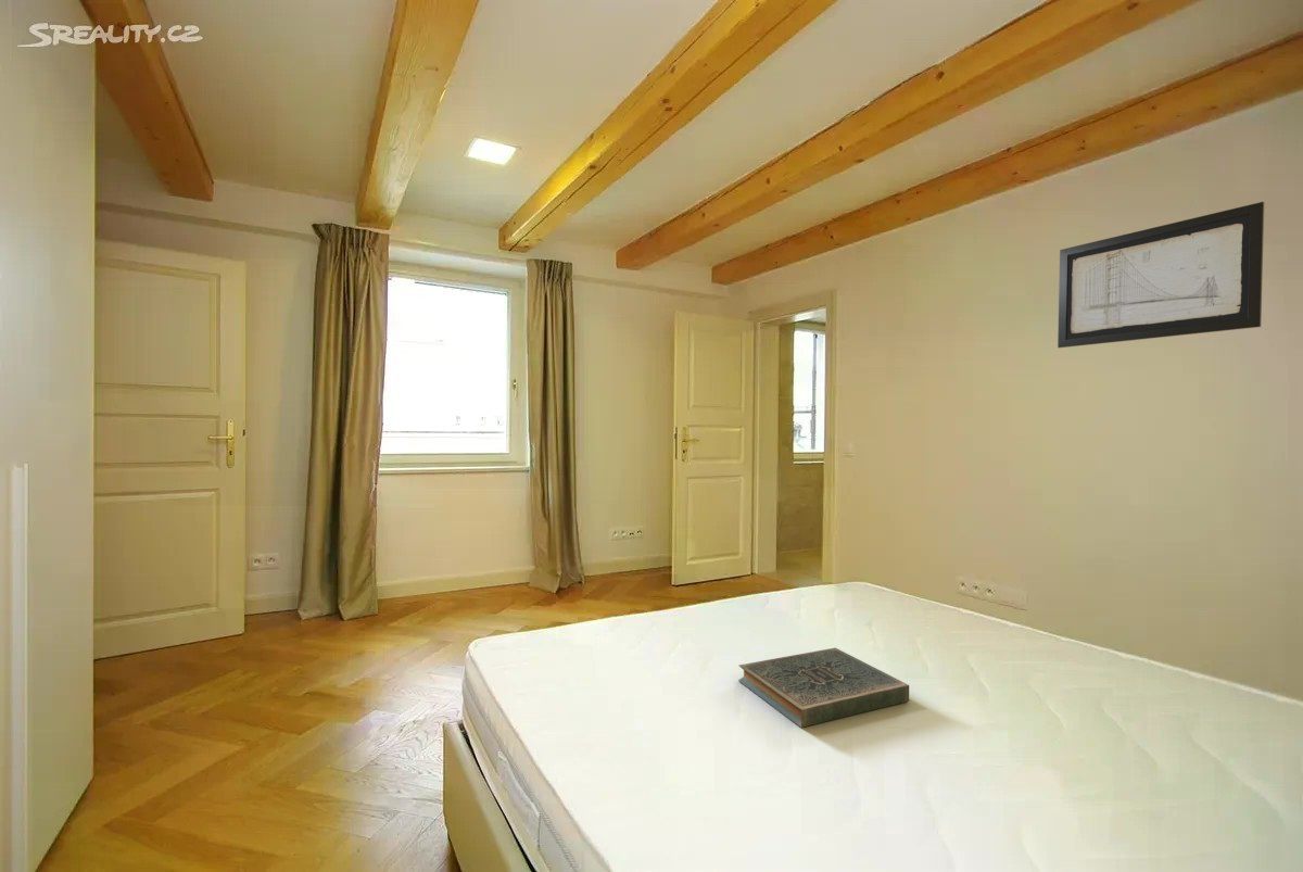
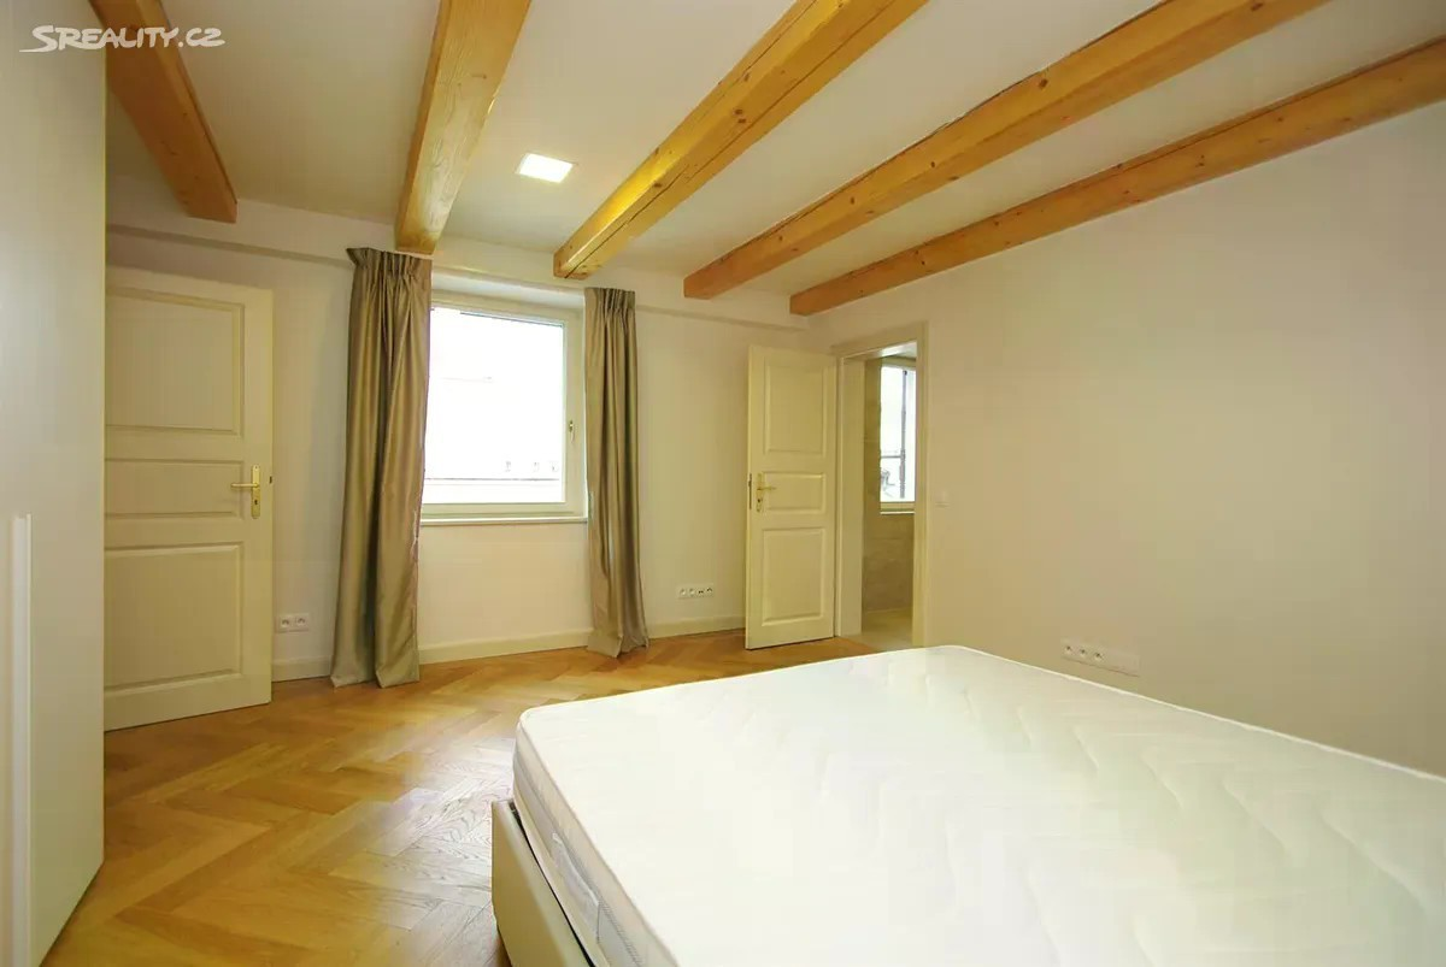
- wall art (1148, 283)
- book (820, 682)
